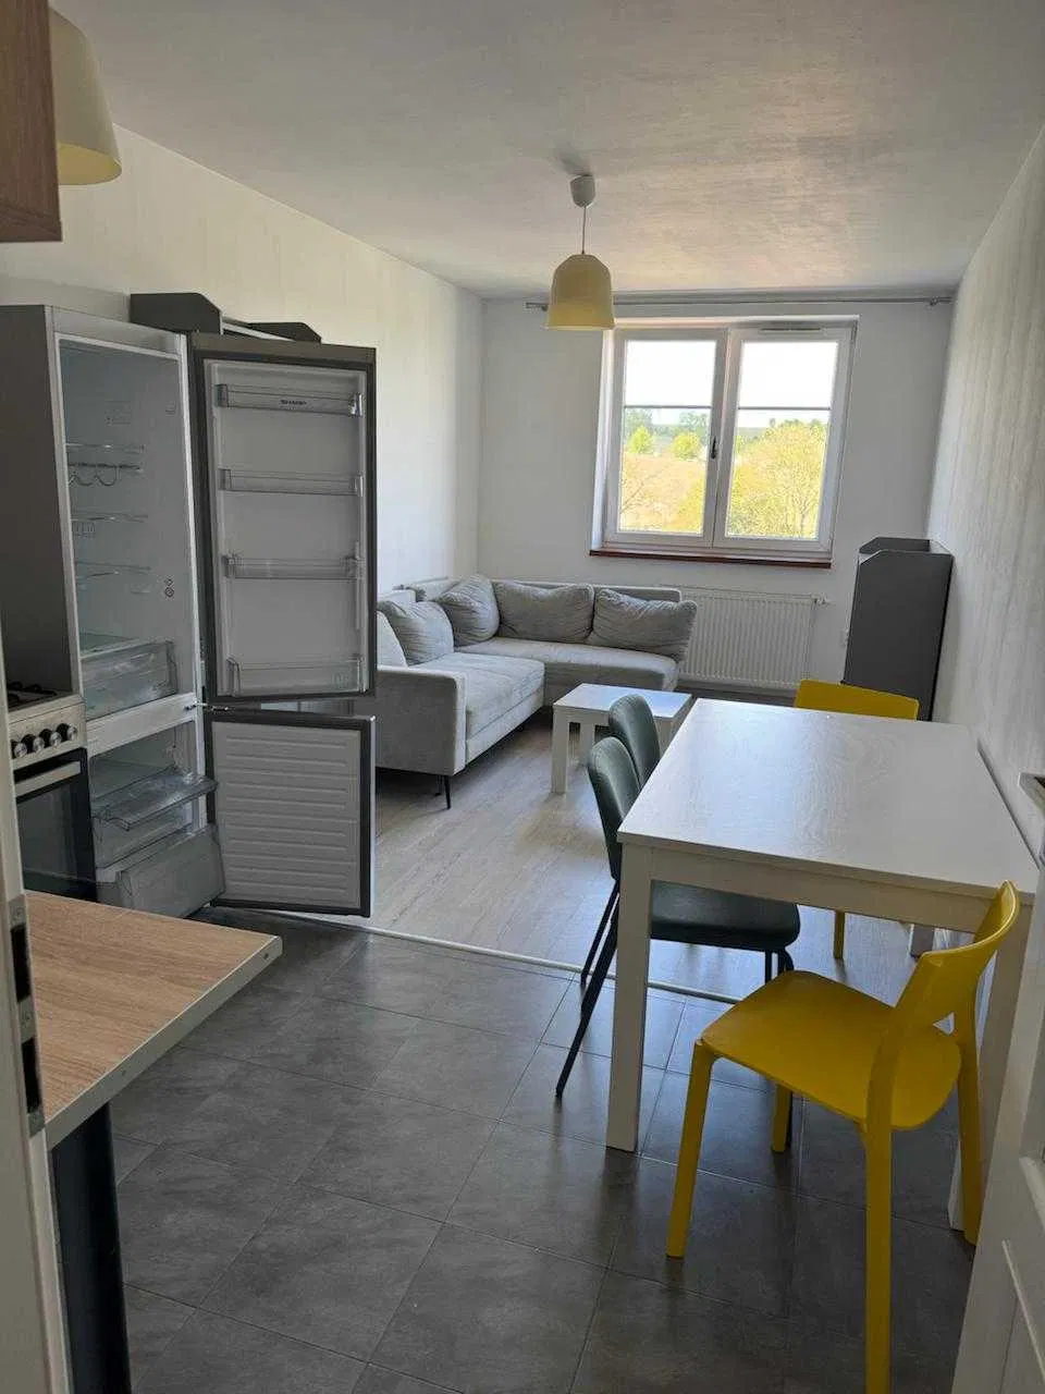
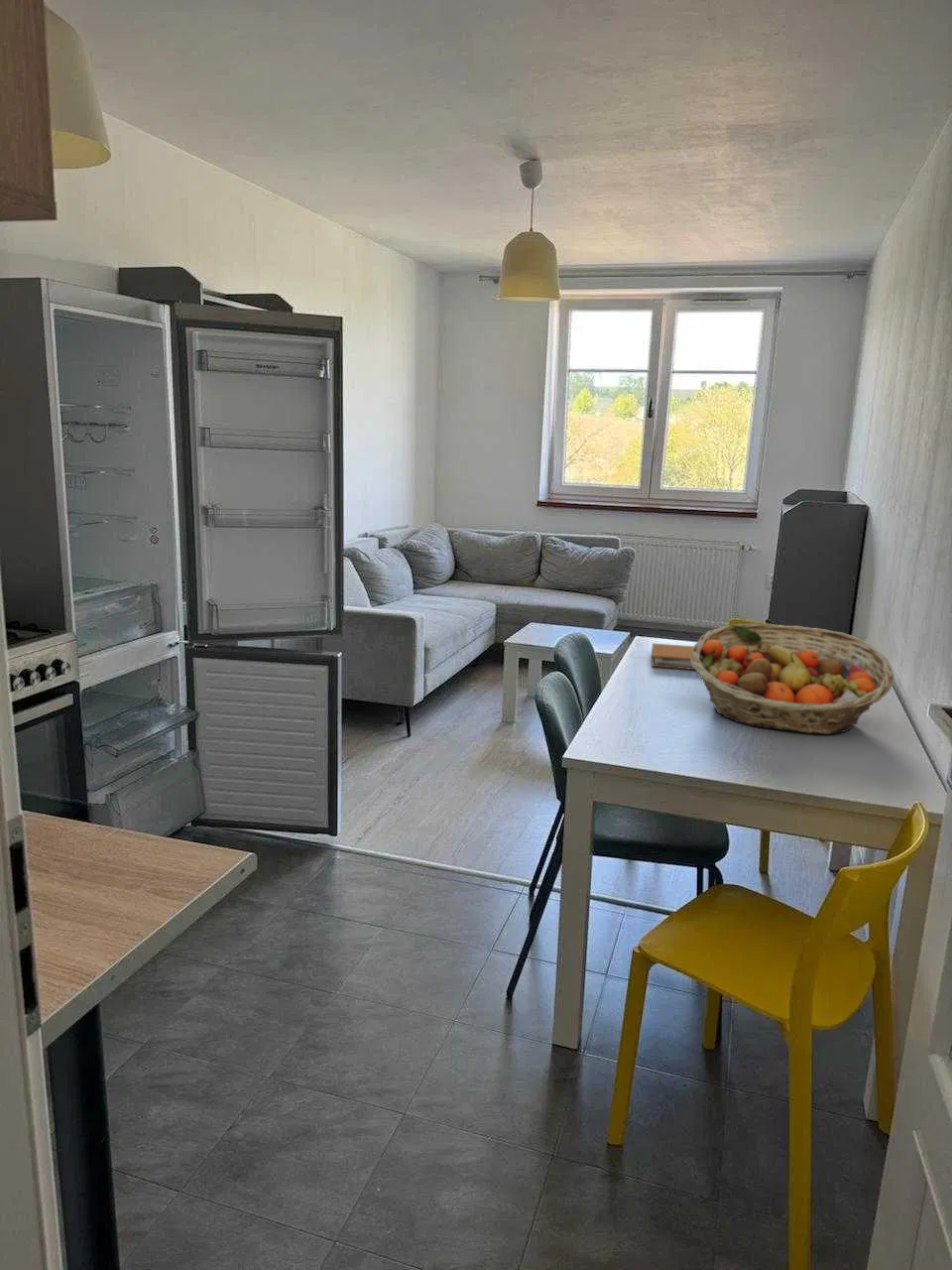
+ notebook (690, 657)
+ fruit basket (786, 676)
